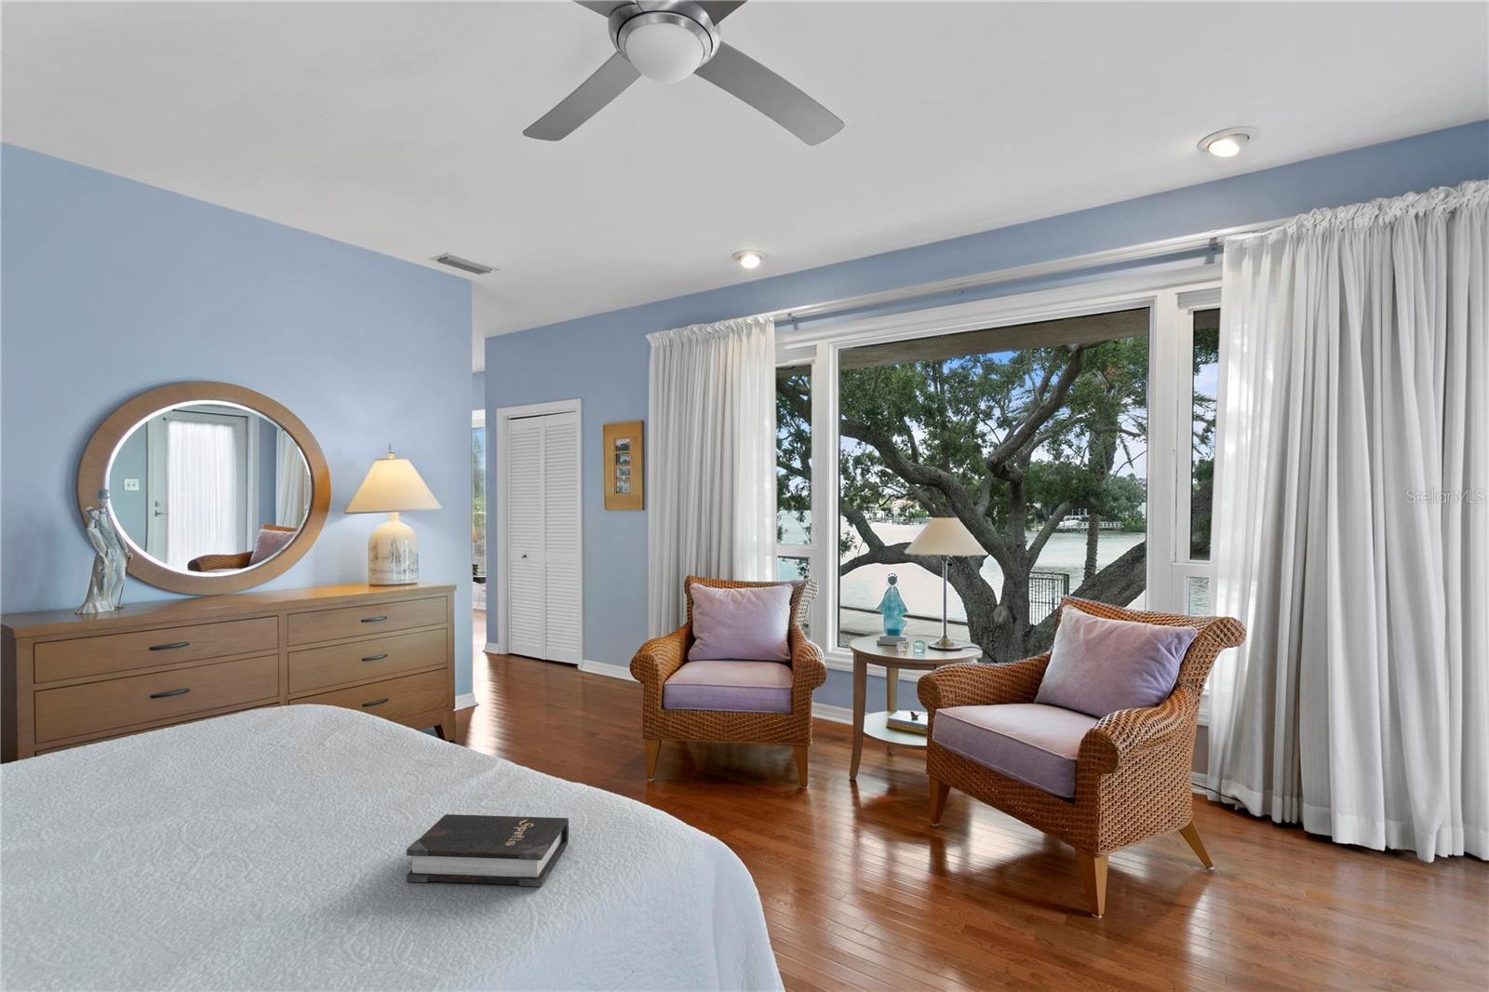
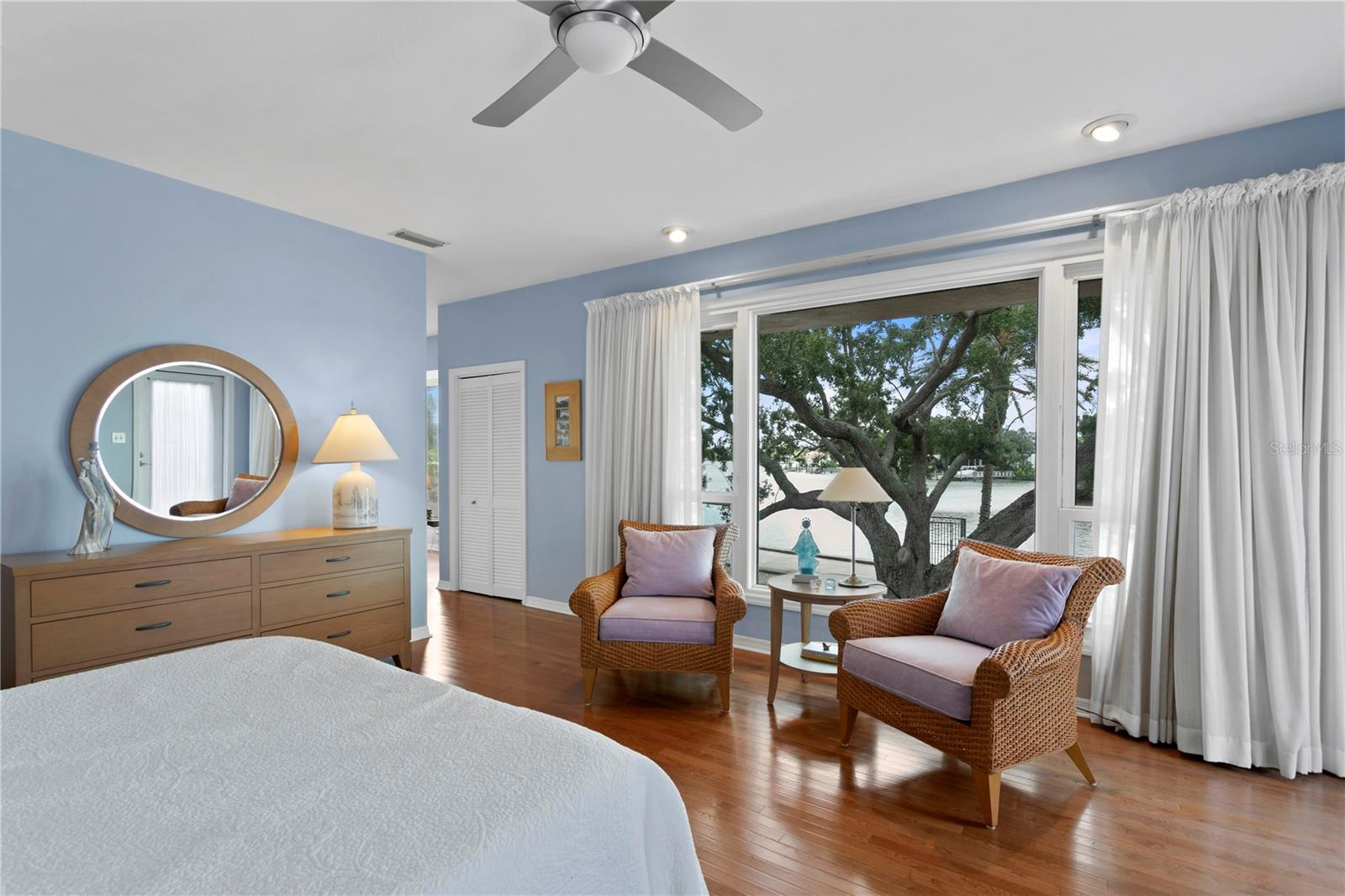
- hardback book (492, 846)
